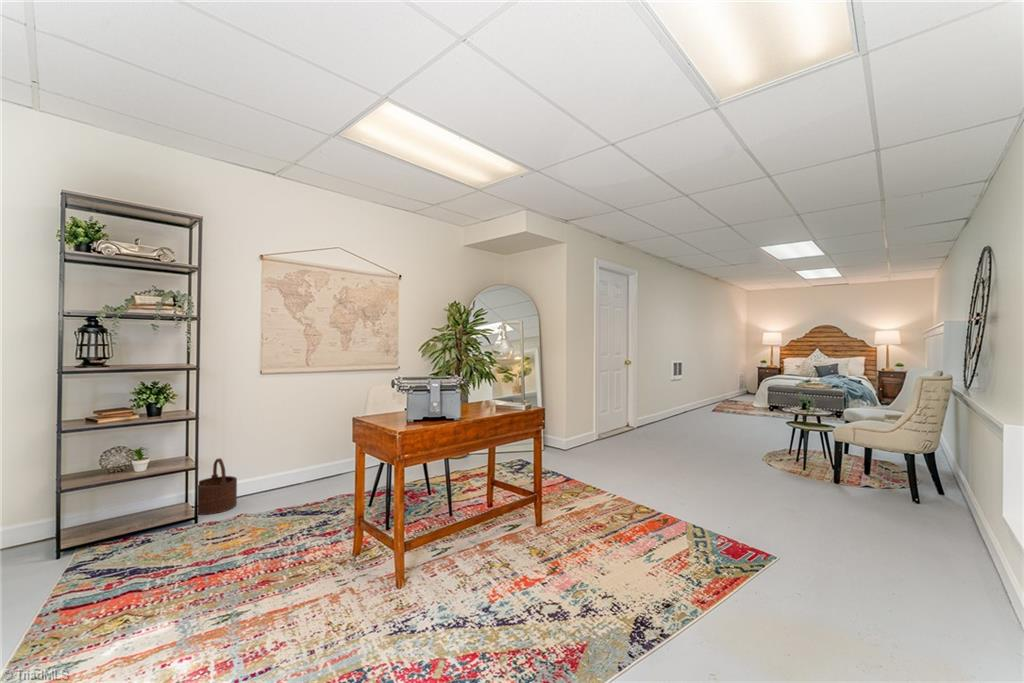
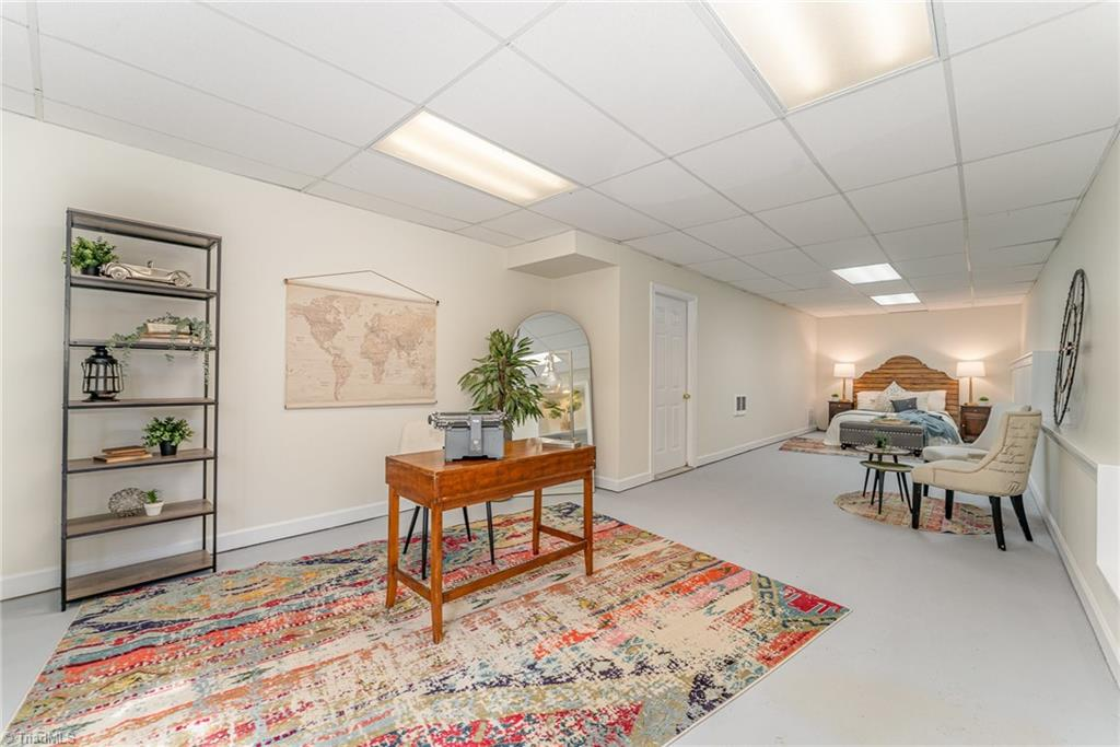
- wooden bucket (215, 483)
